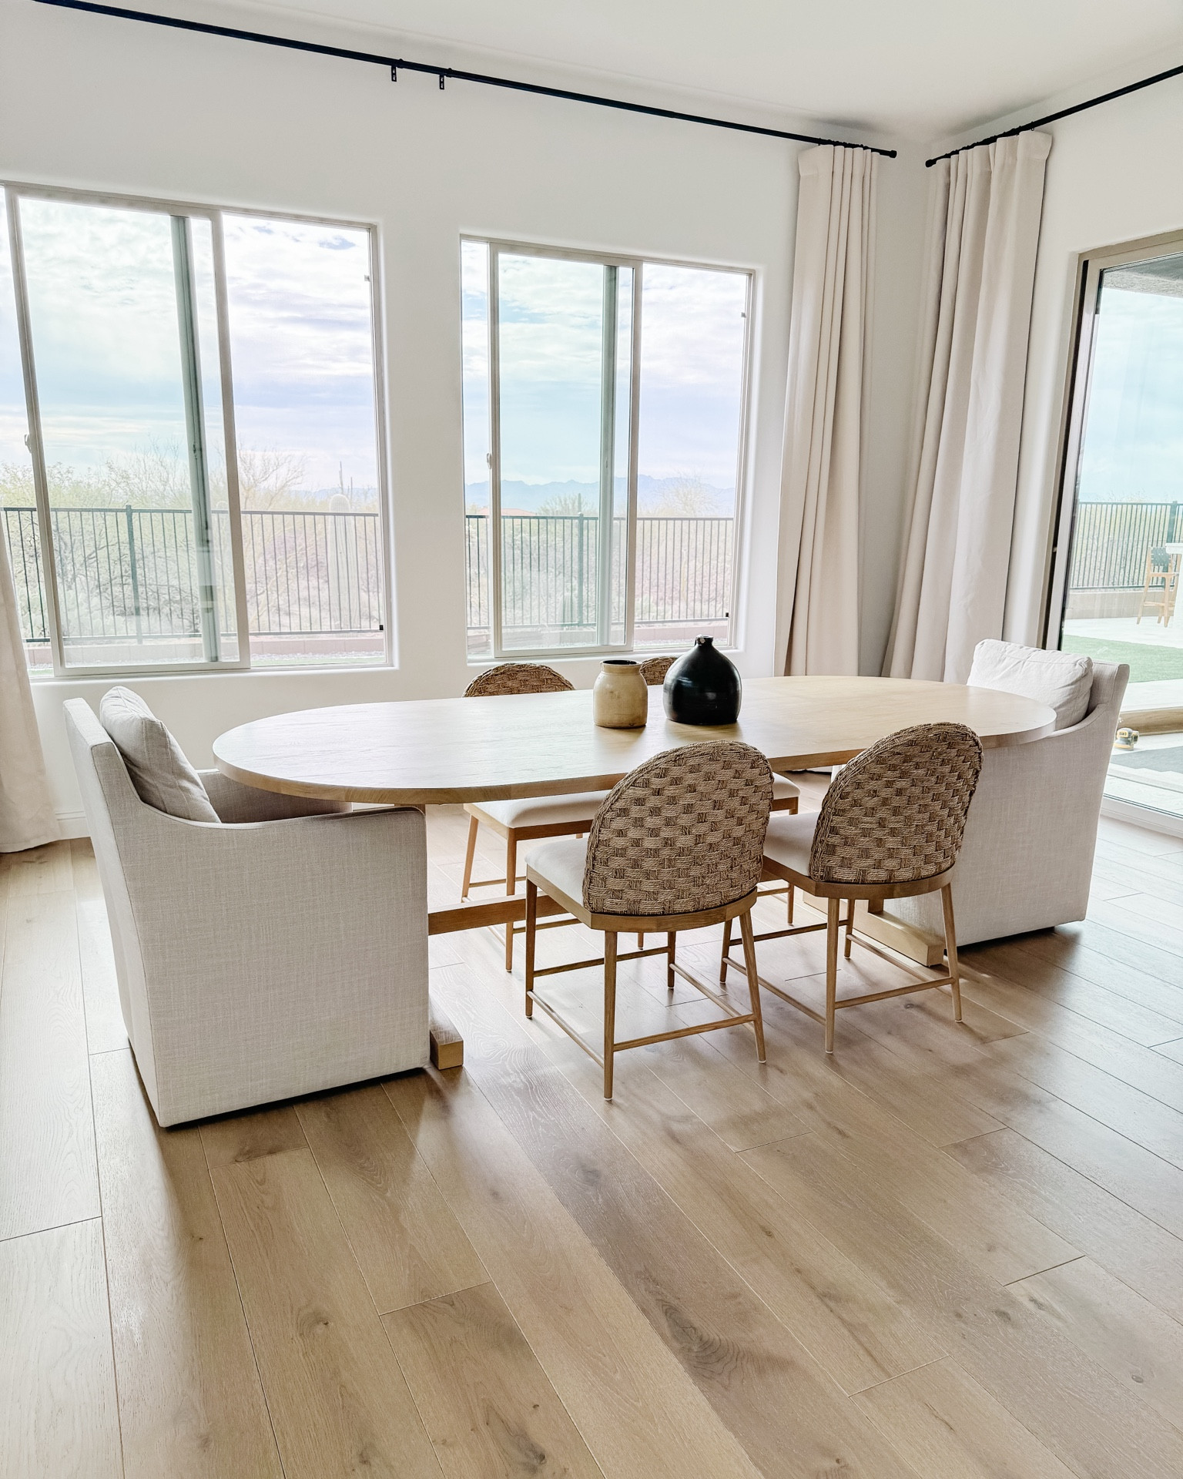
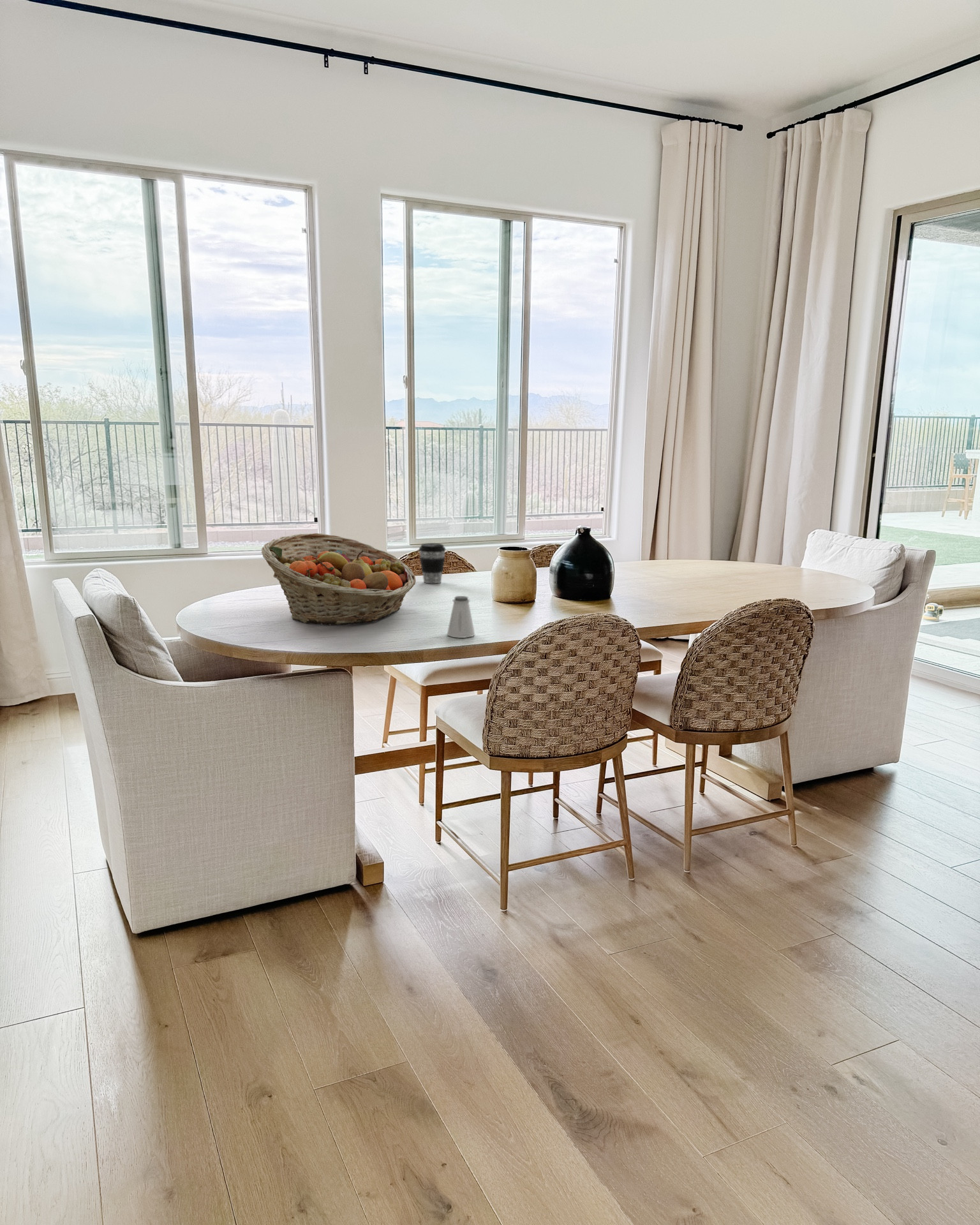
+ fruit basket (341, 576)
+ saltshaker (461, 616)
+ coffee cup (432, 563)
